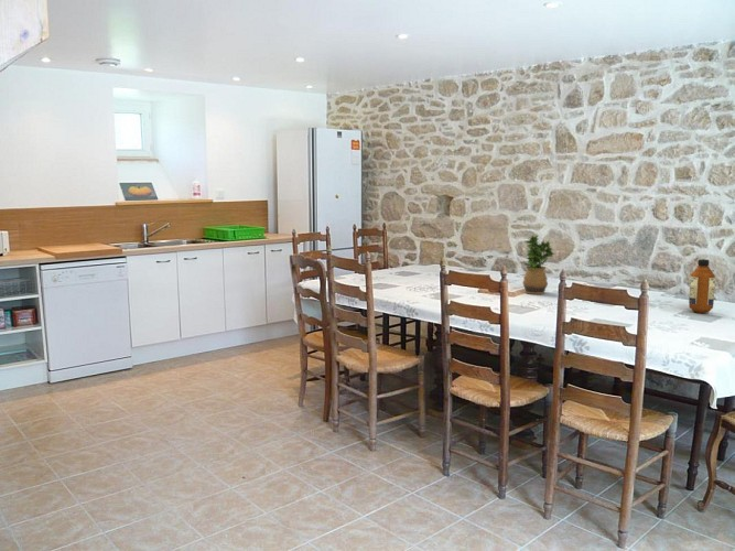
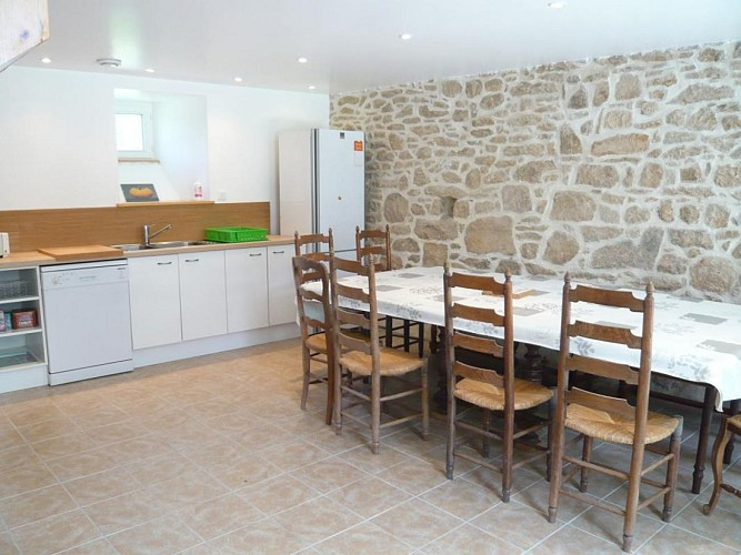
- bottle (702, 285)
- potted plant (538, 263)
